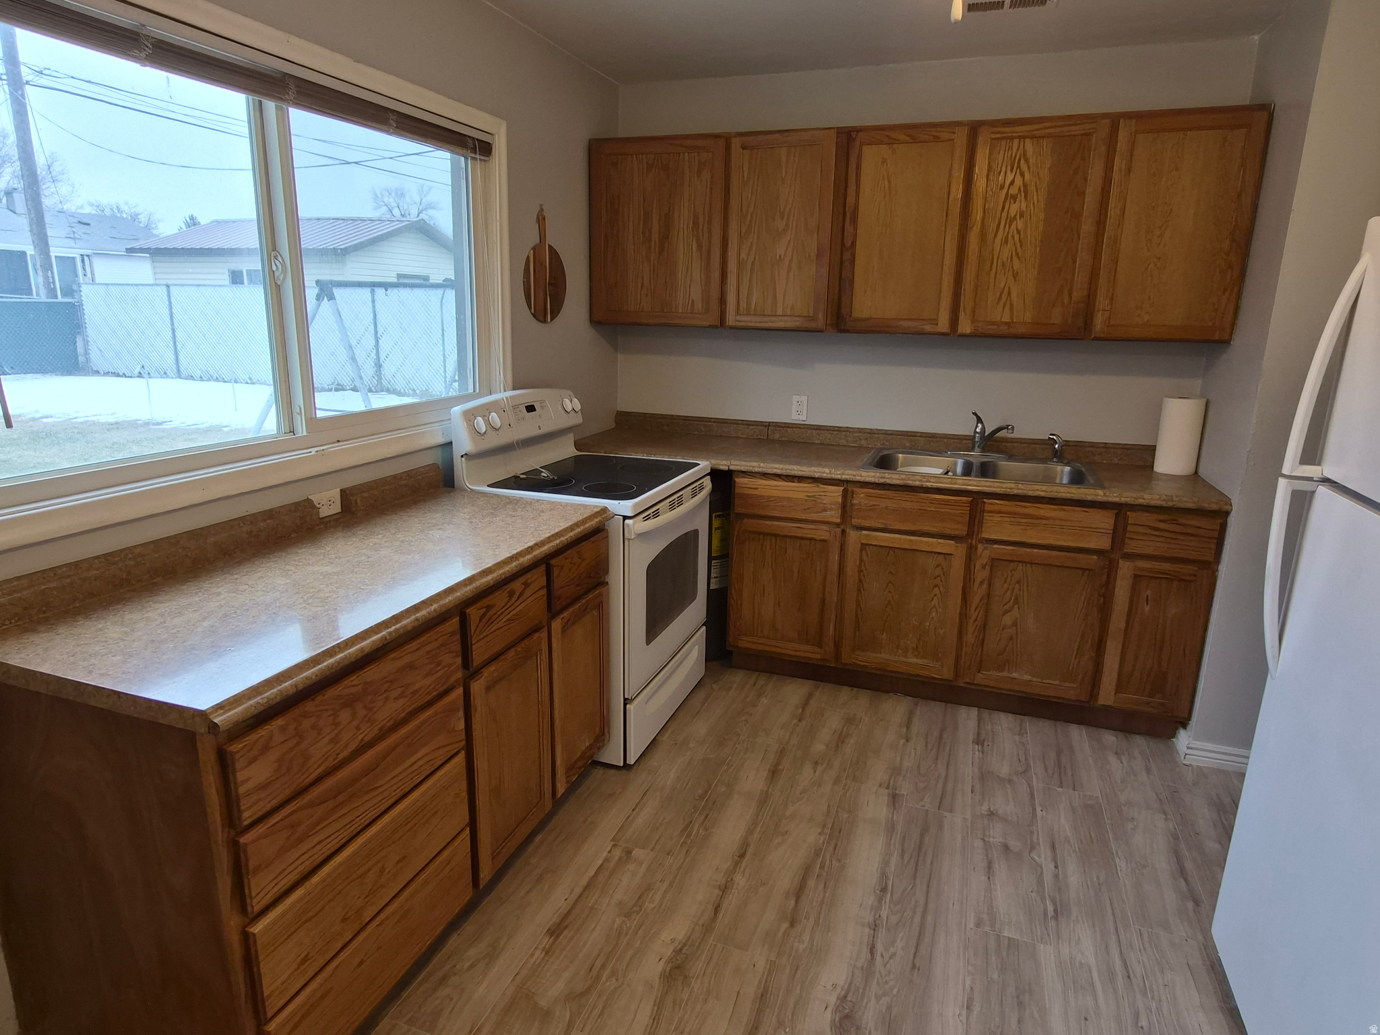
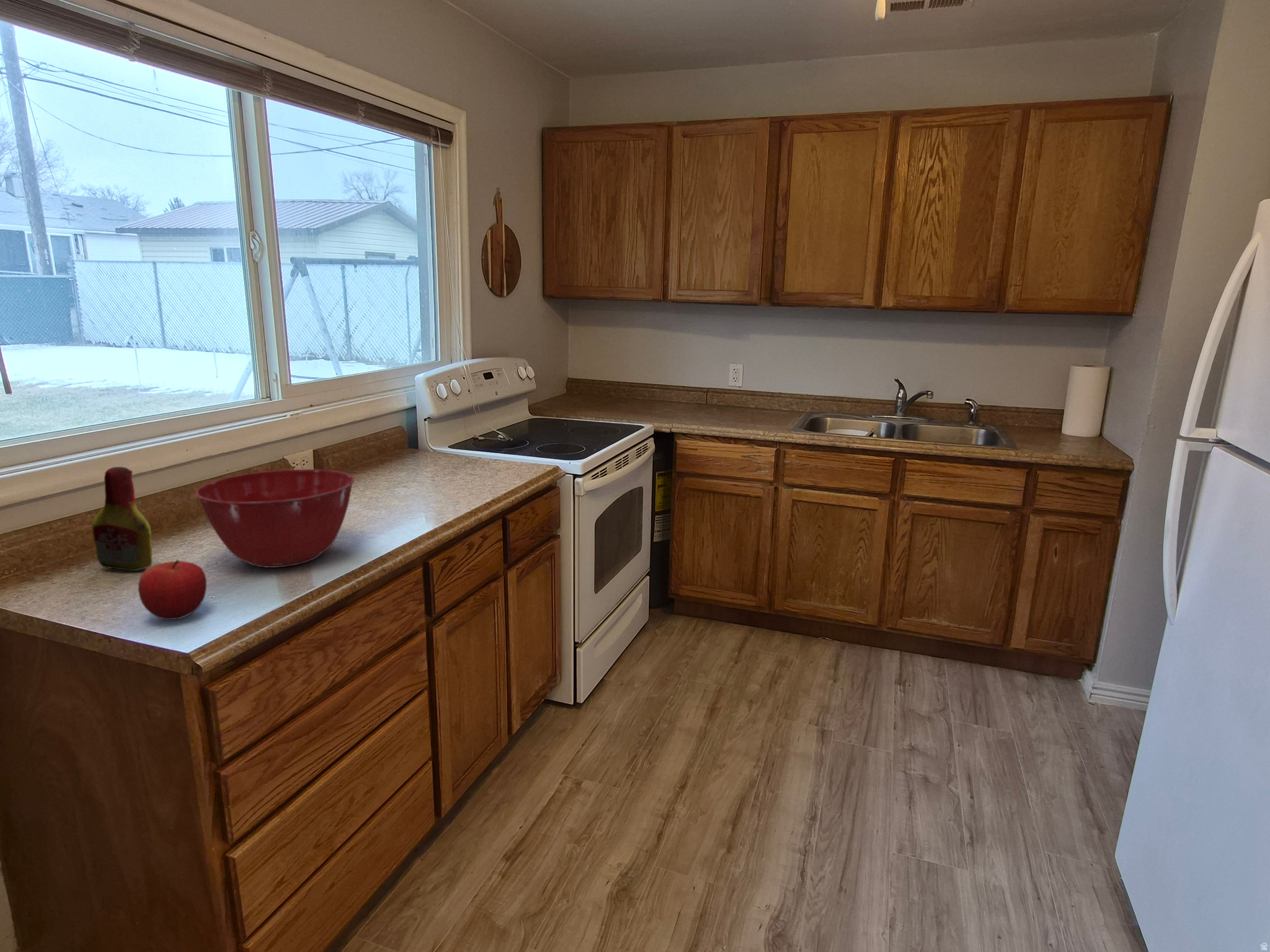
+ mixing bowl (281, 520)
+ bottle (120, 518)
+ fruit (173, 588)
